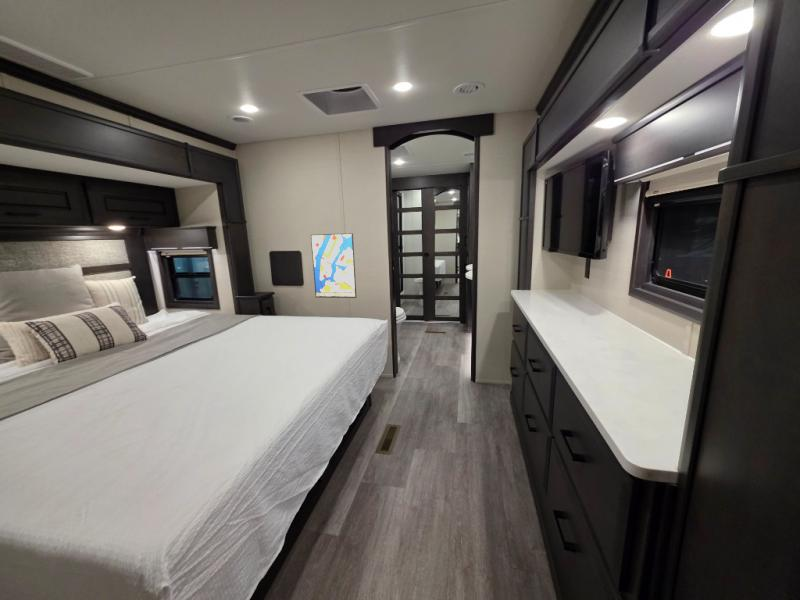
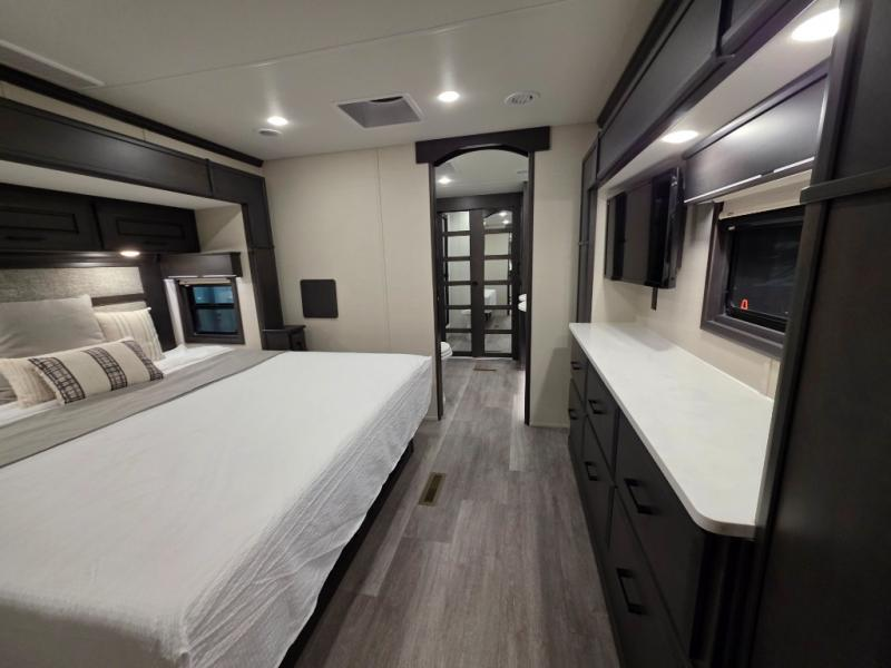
- wall art (333, 266)
